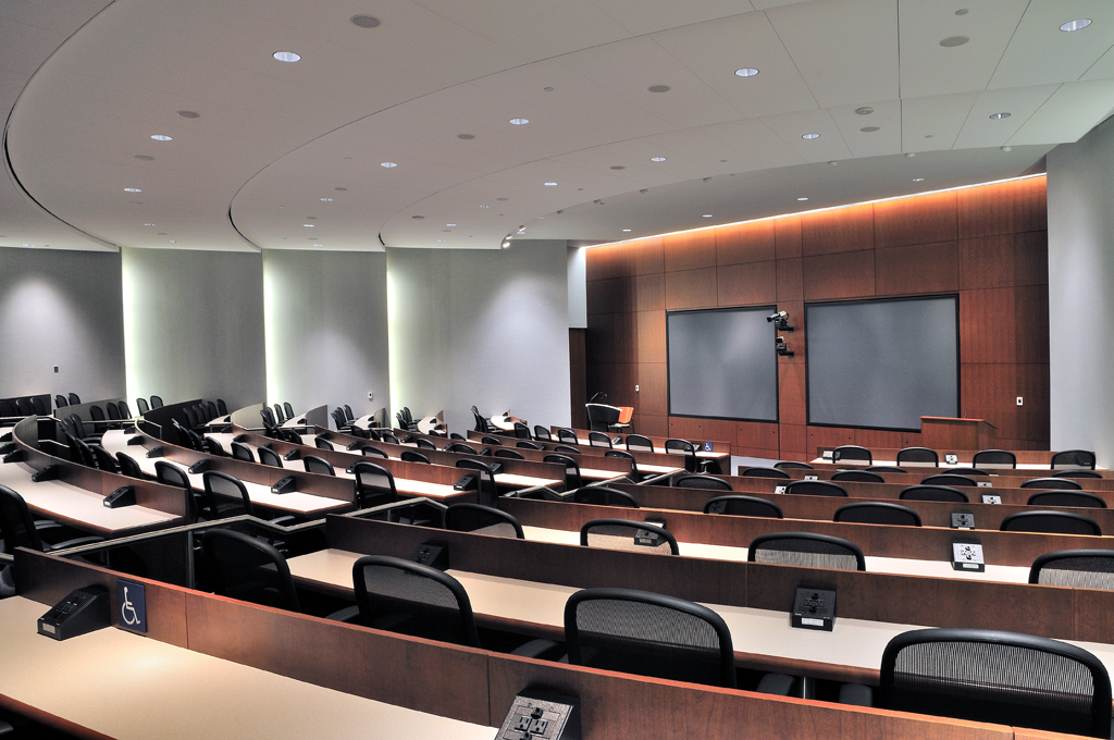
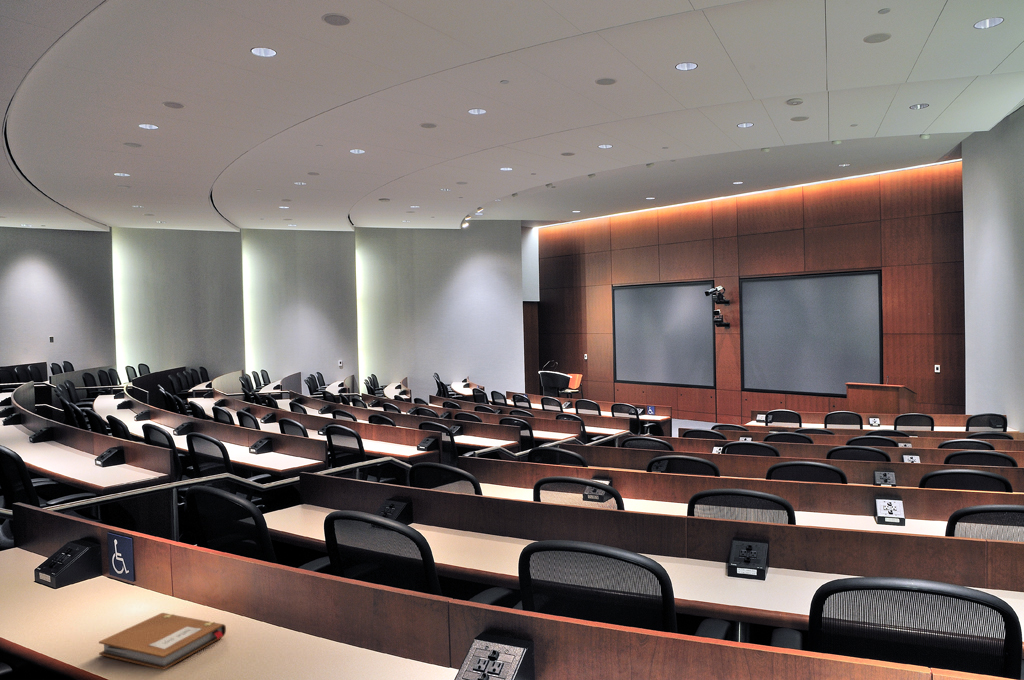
+ notebook (166, 638)
